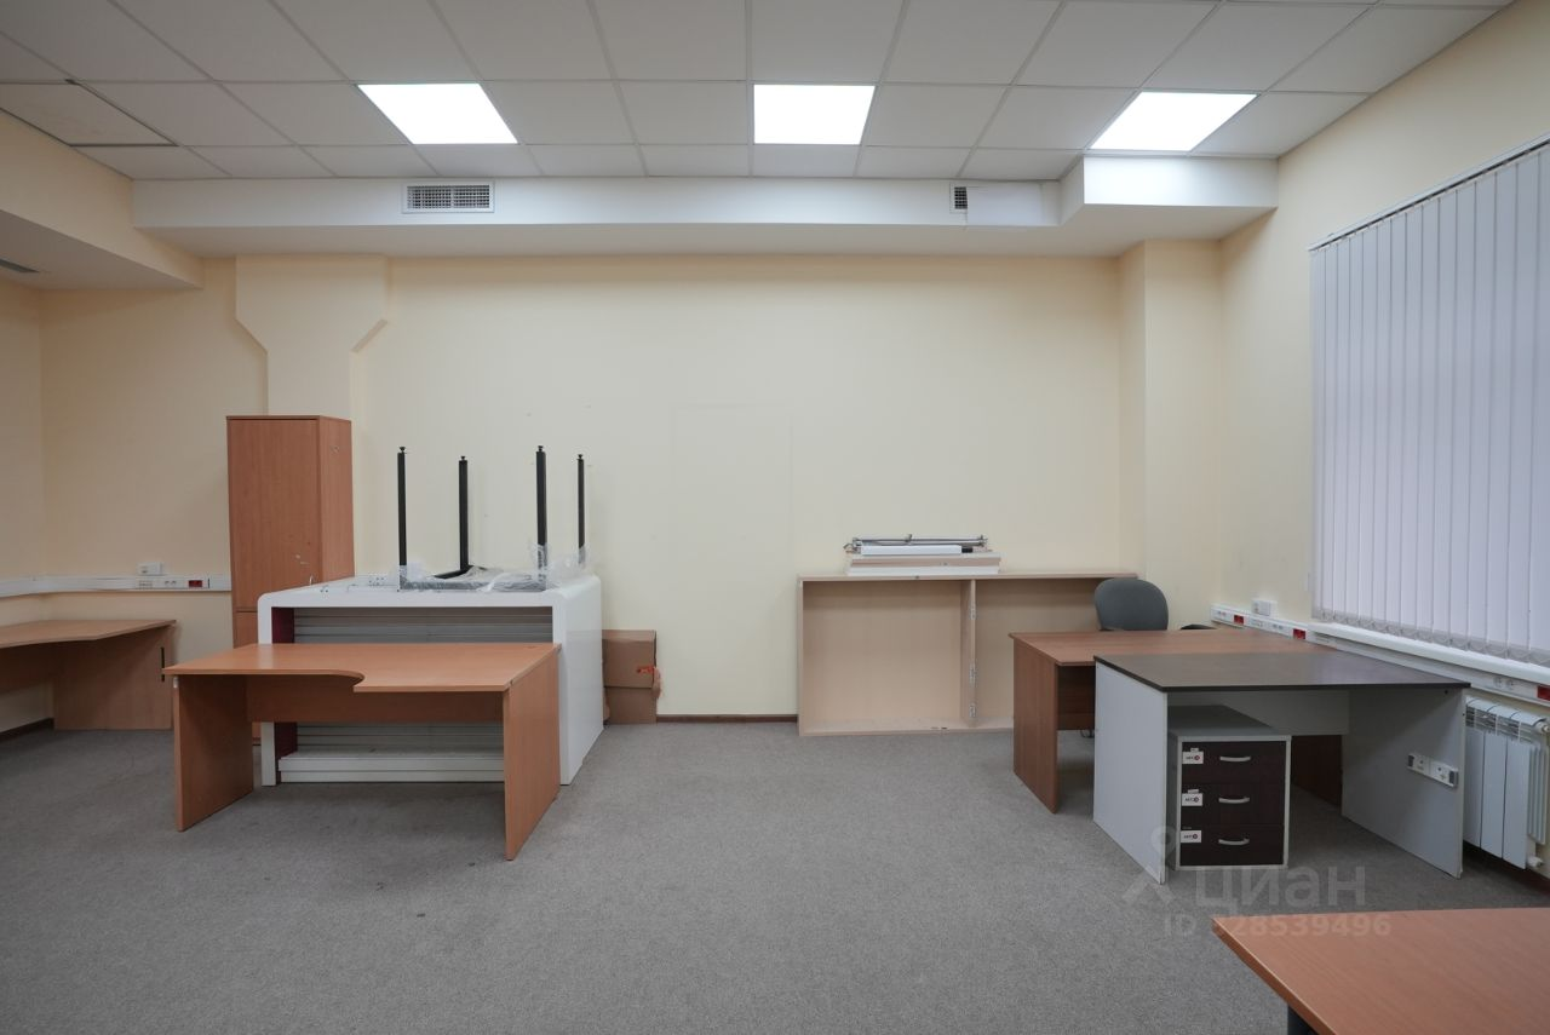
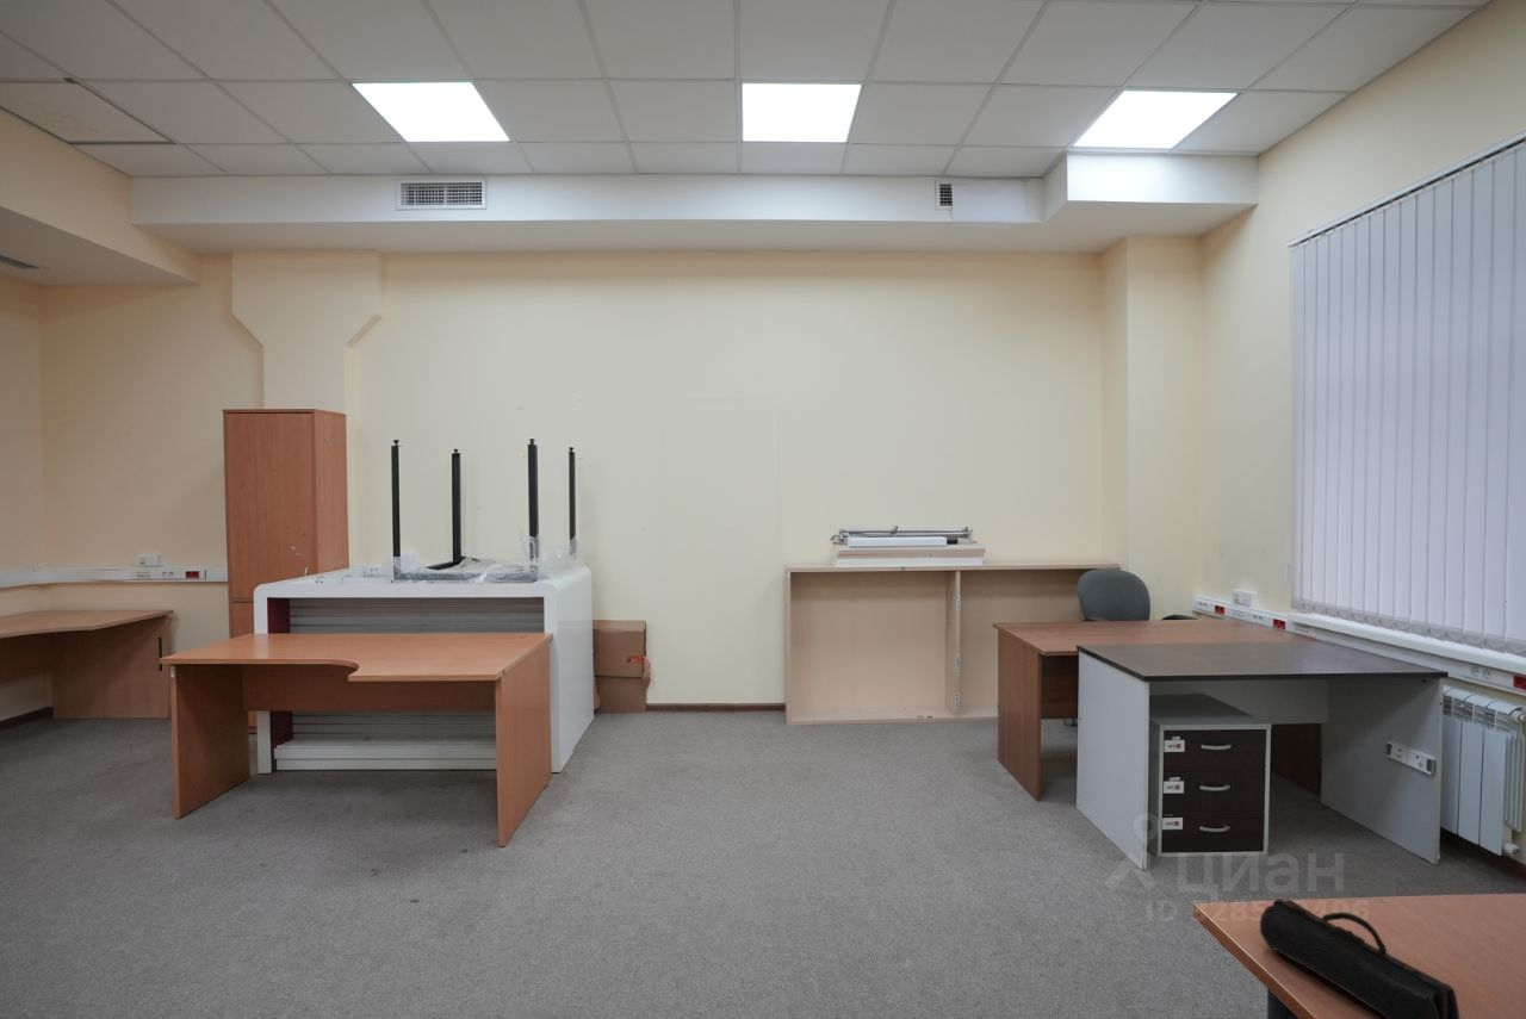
+ pencil case (1351, 949)
